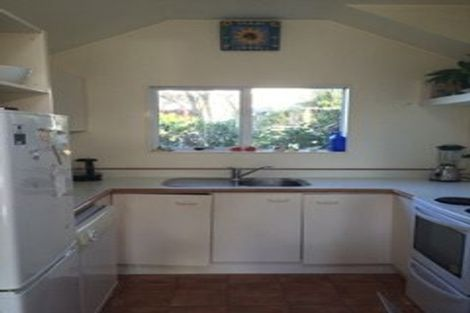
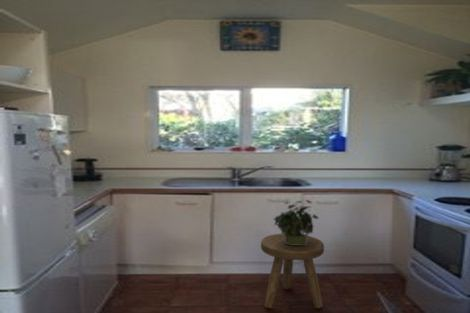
+ potted plant (293, 220)
+ stool (291, 271)
